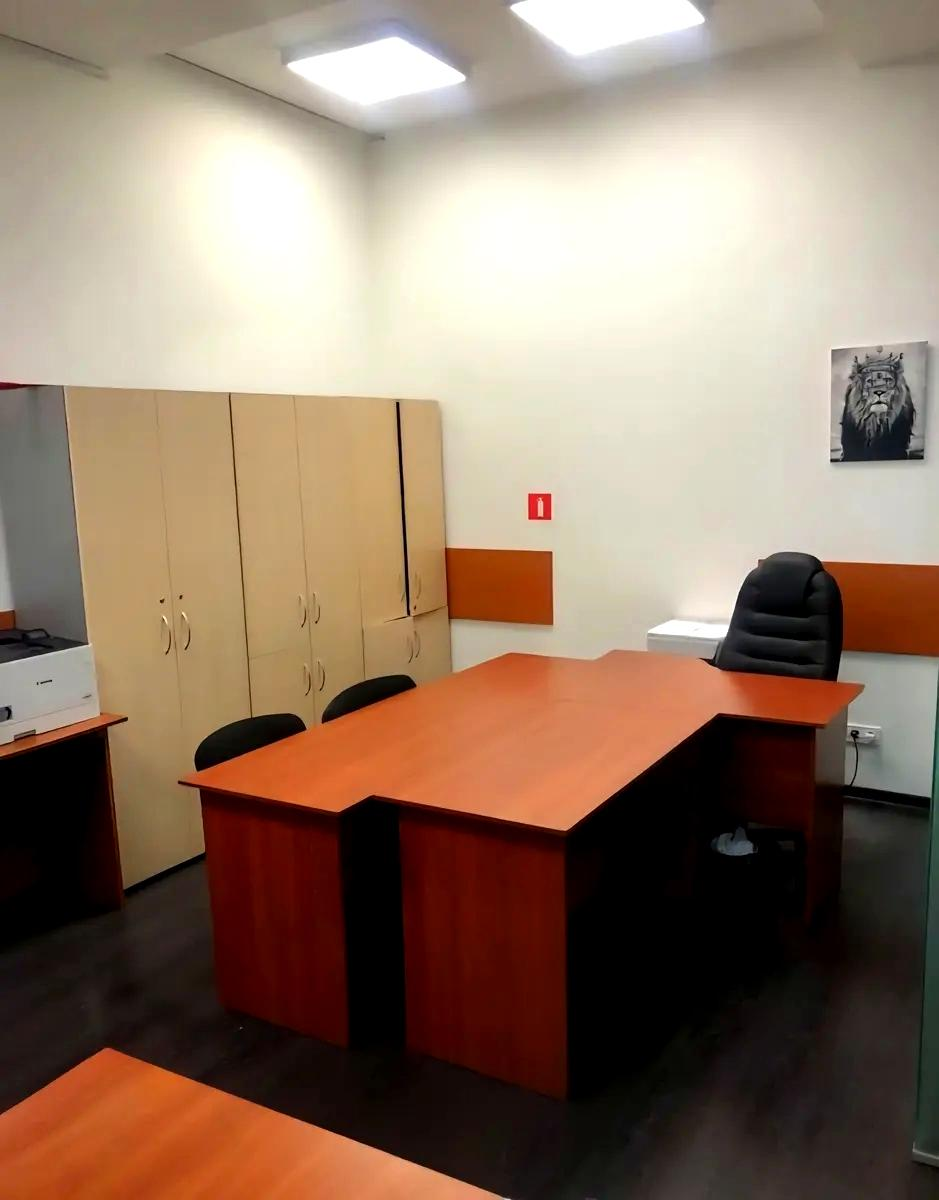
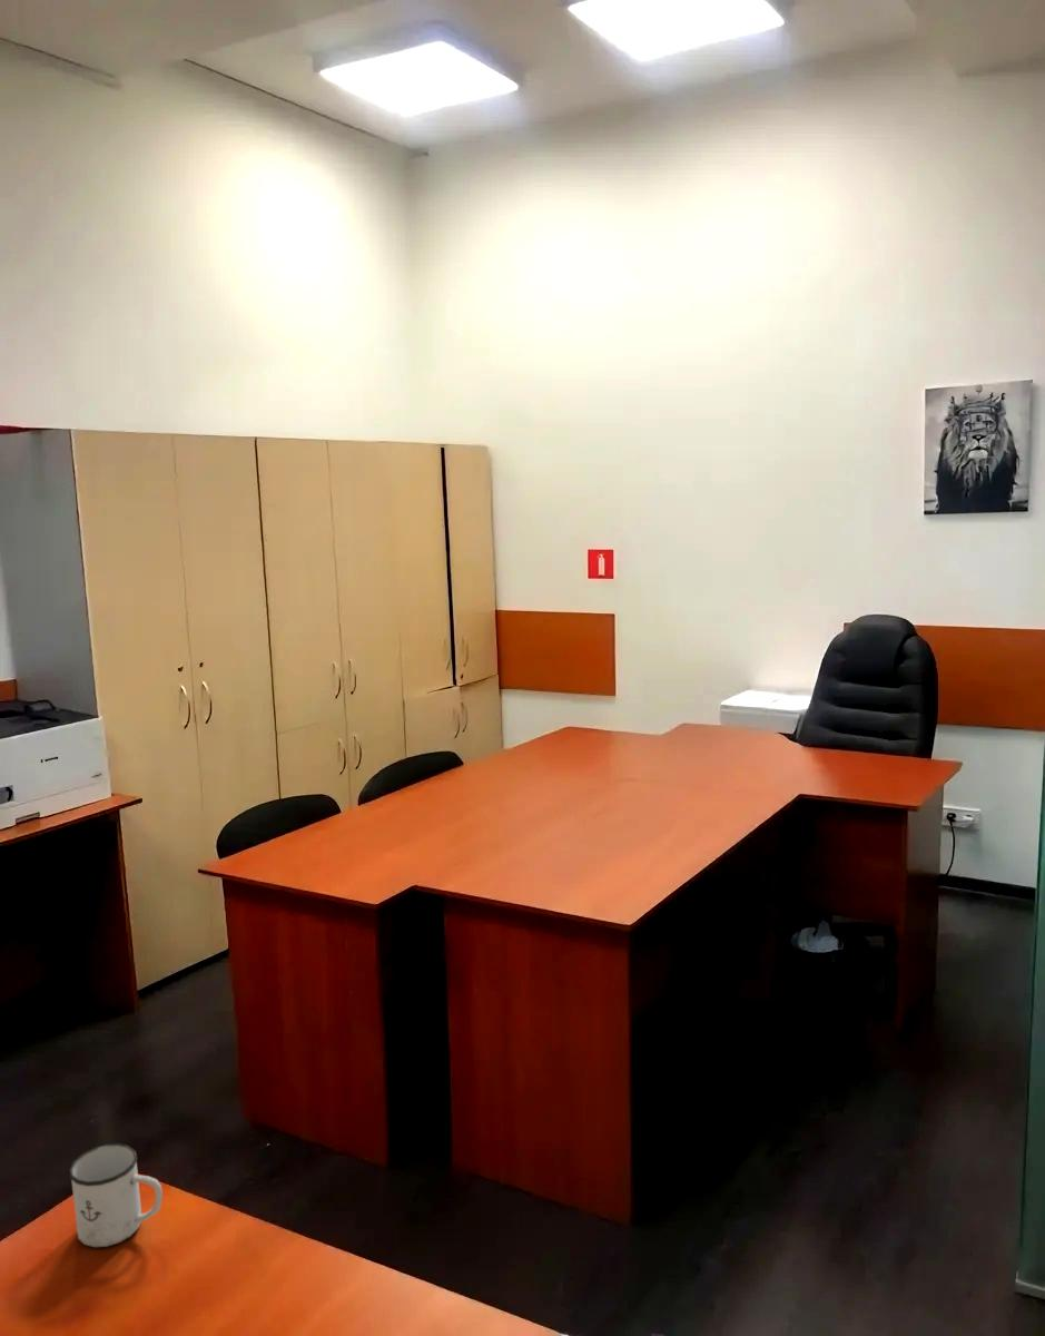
+ mug (119, 1196)
